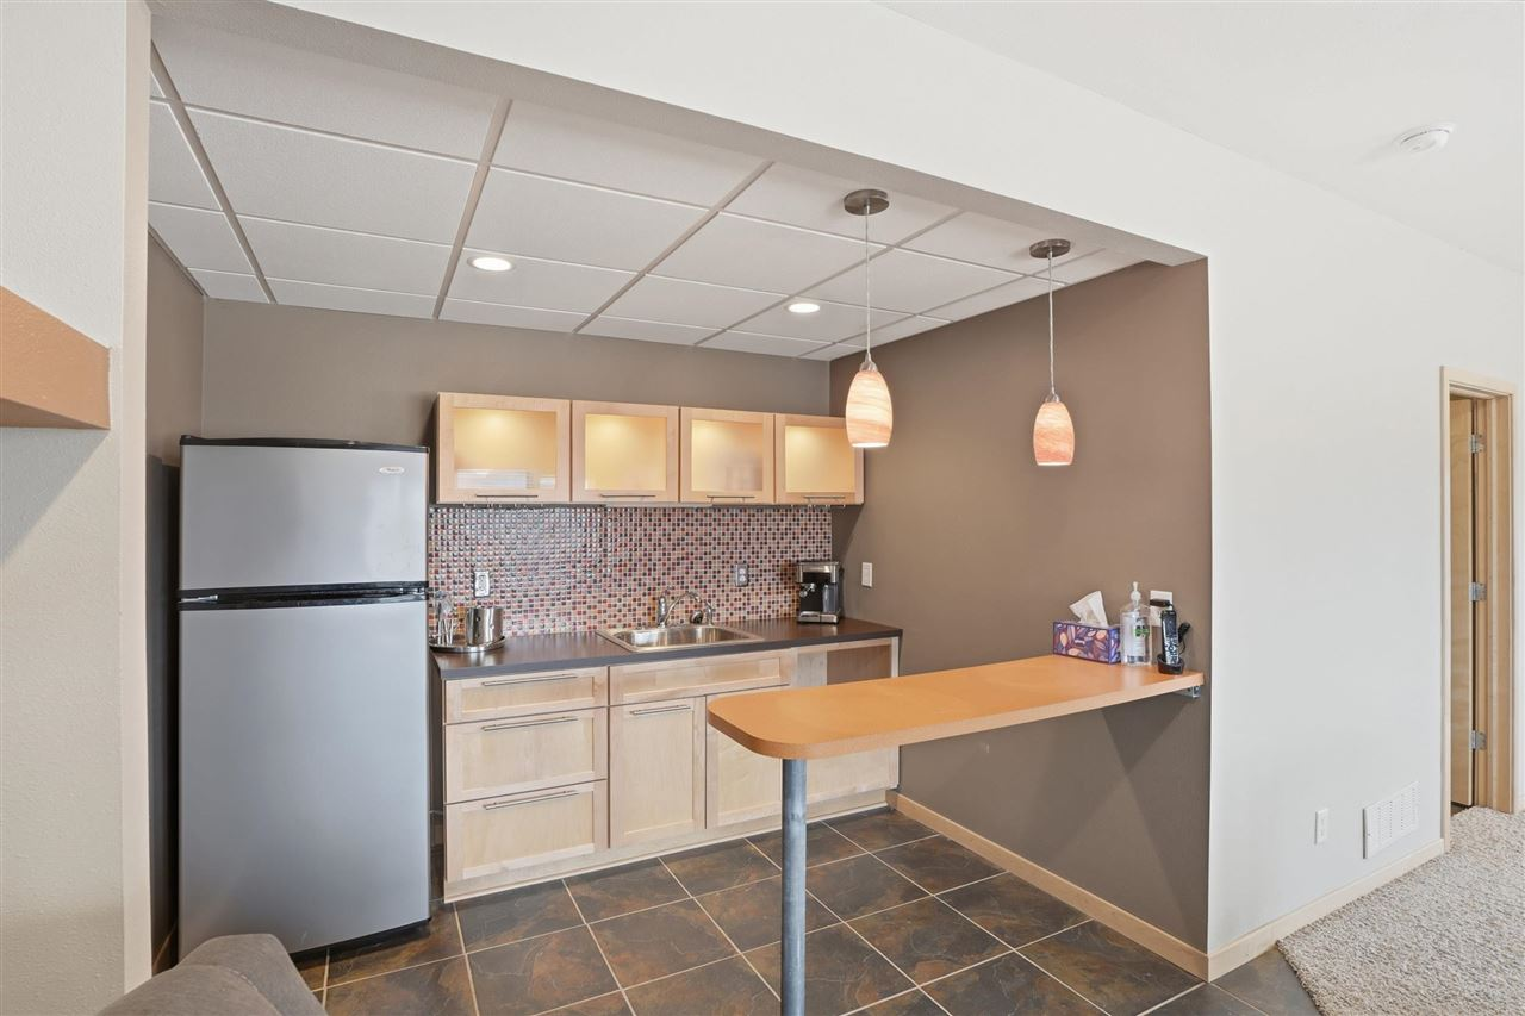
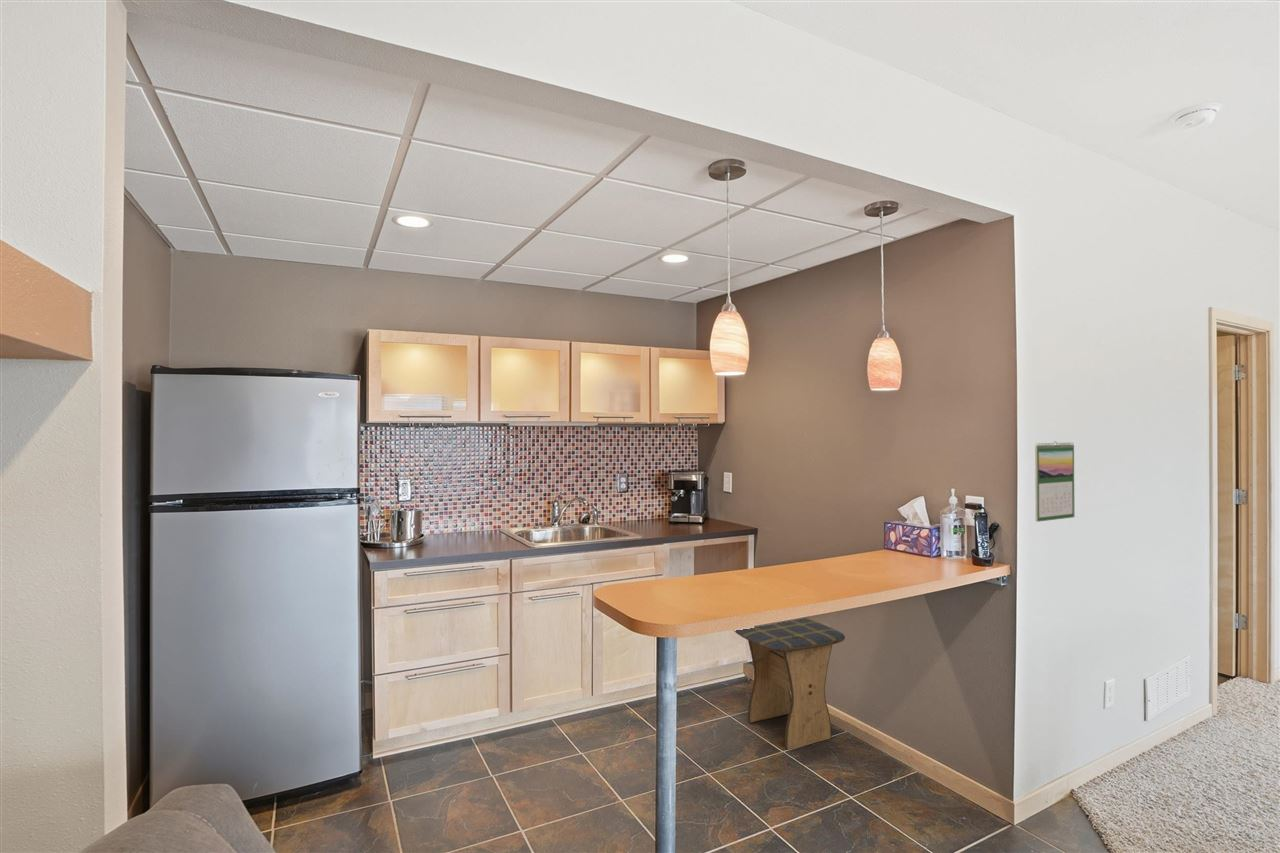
+ stool (788, 679)
+ calendar (1055, 480)
